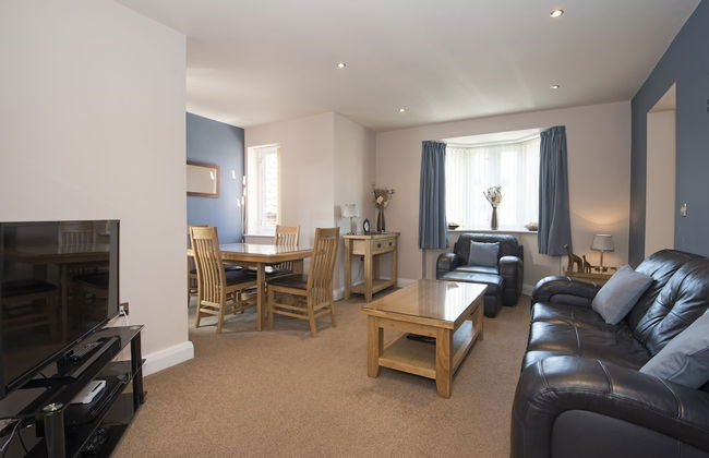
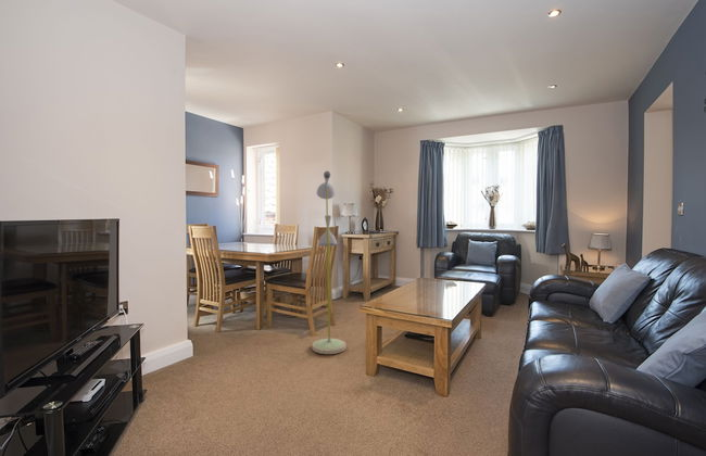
+ floor lamp (329, 257)
